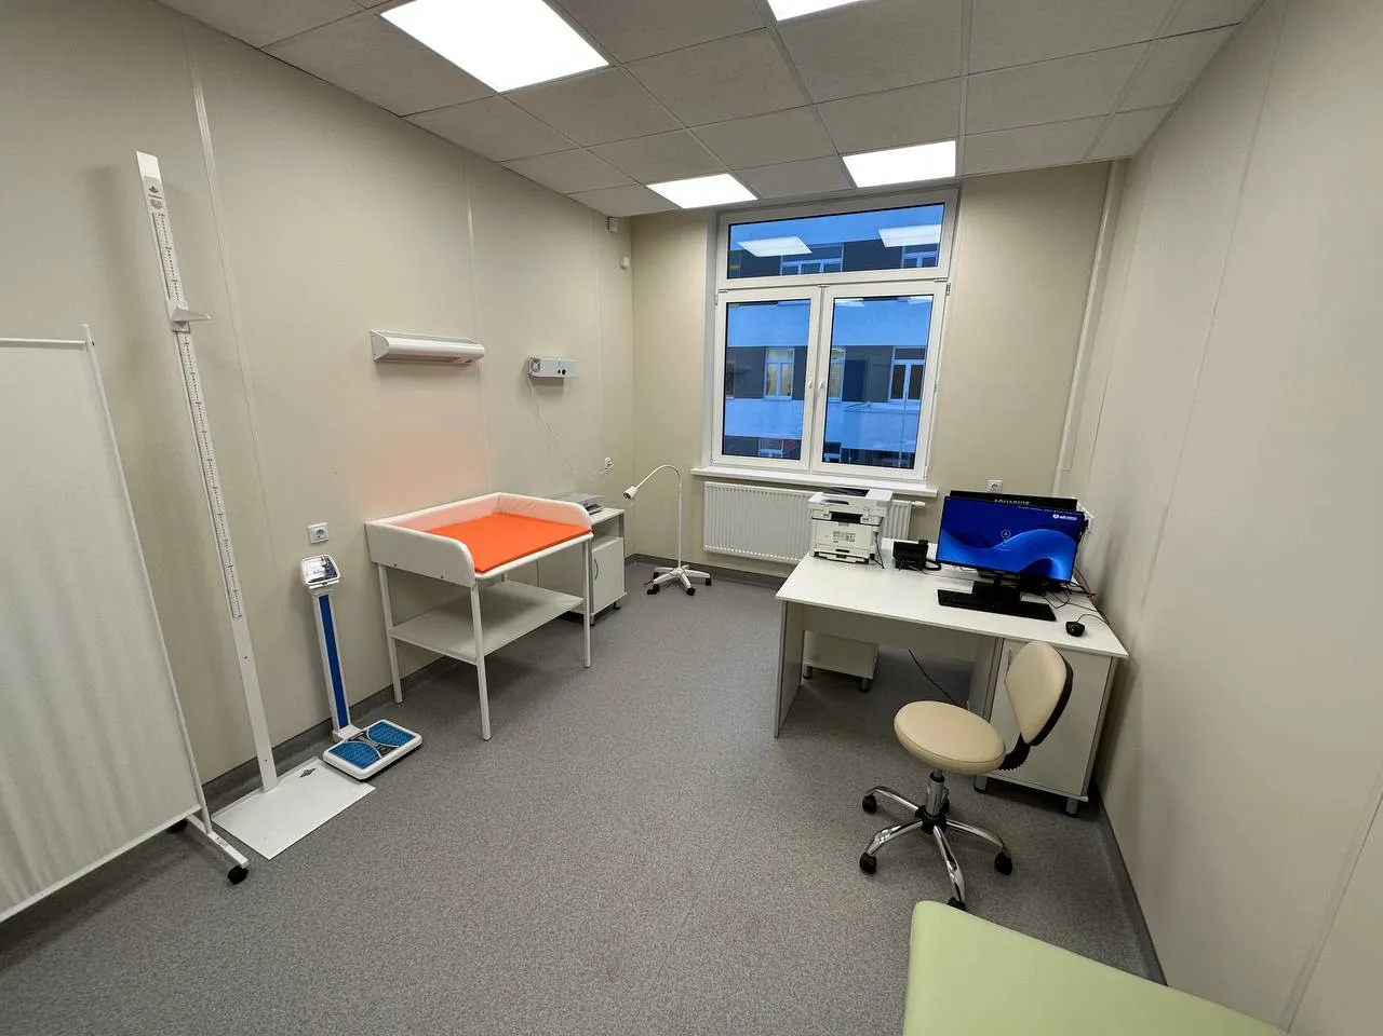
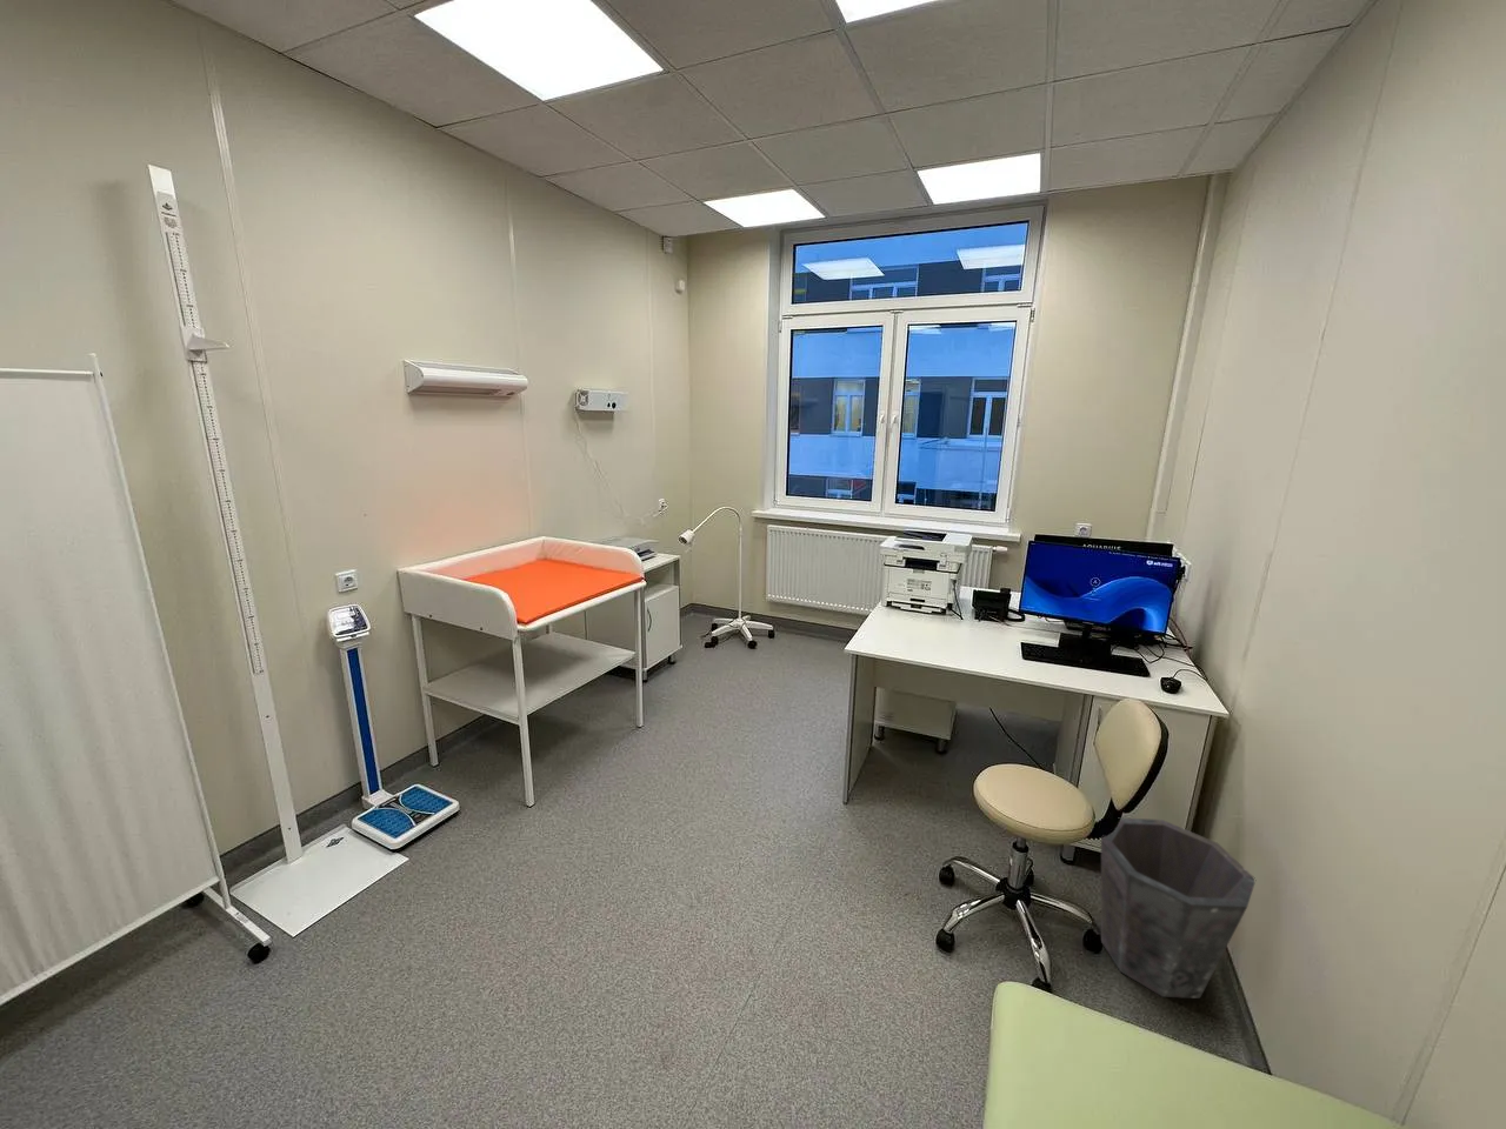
+ waste bin (1163, 910)
